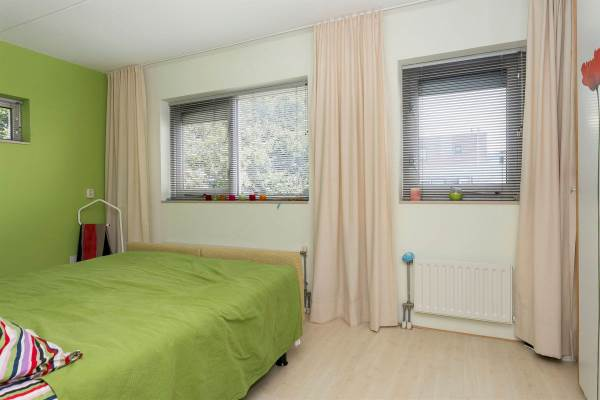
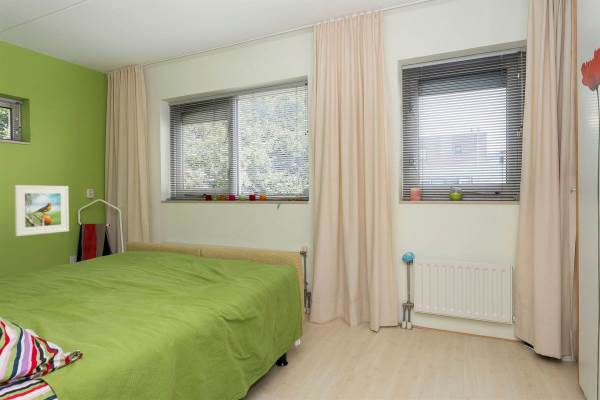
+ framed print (43, 209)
